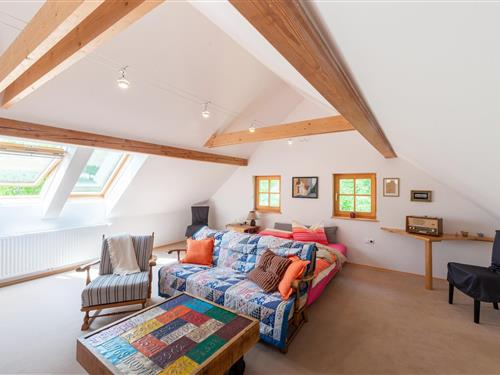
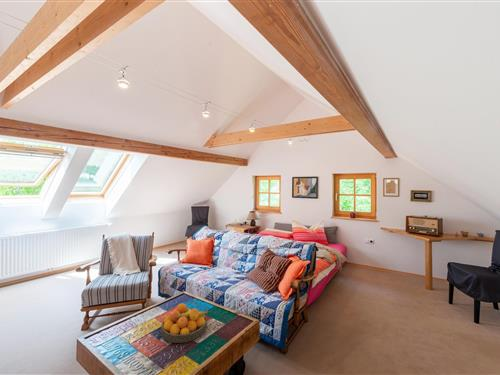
+ fruit bowl (184, 318)
